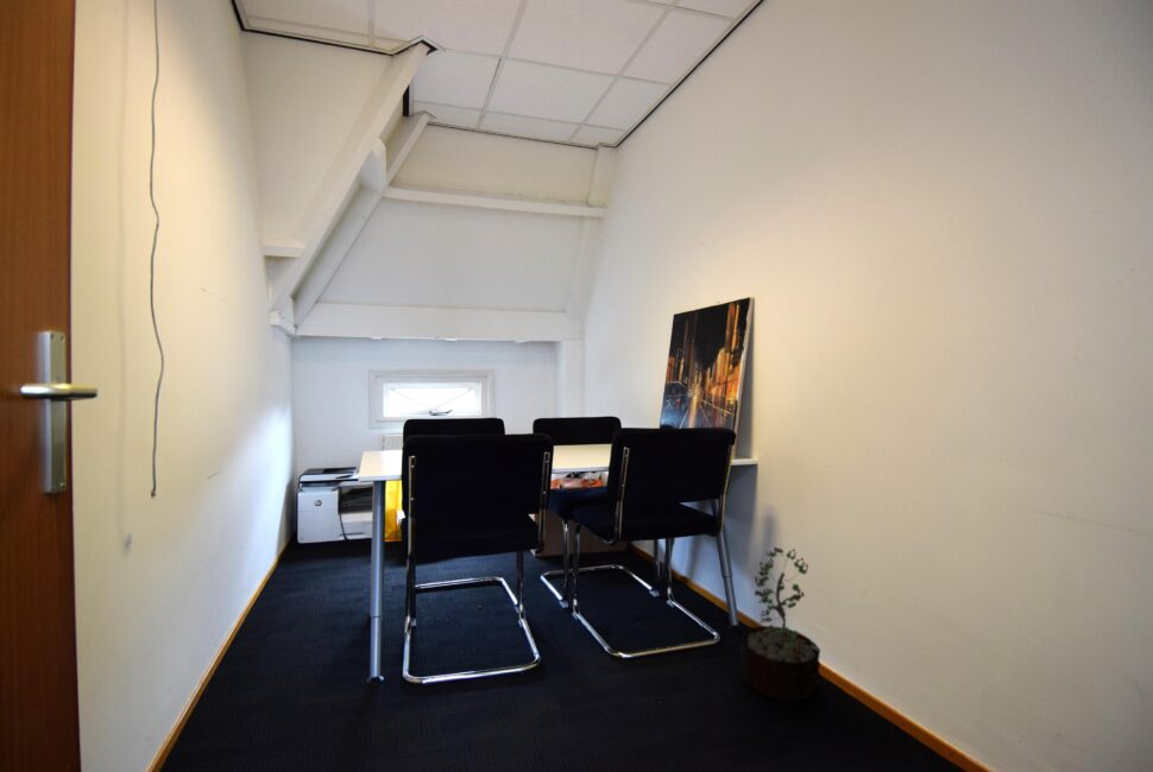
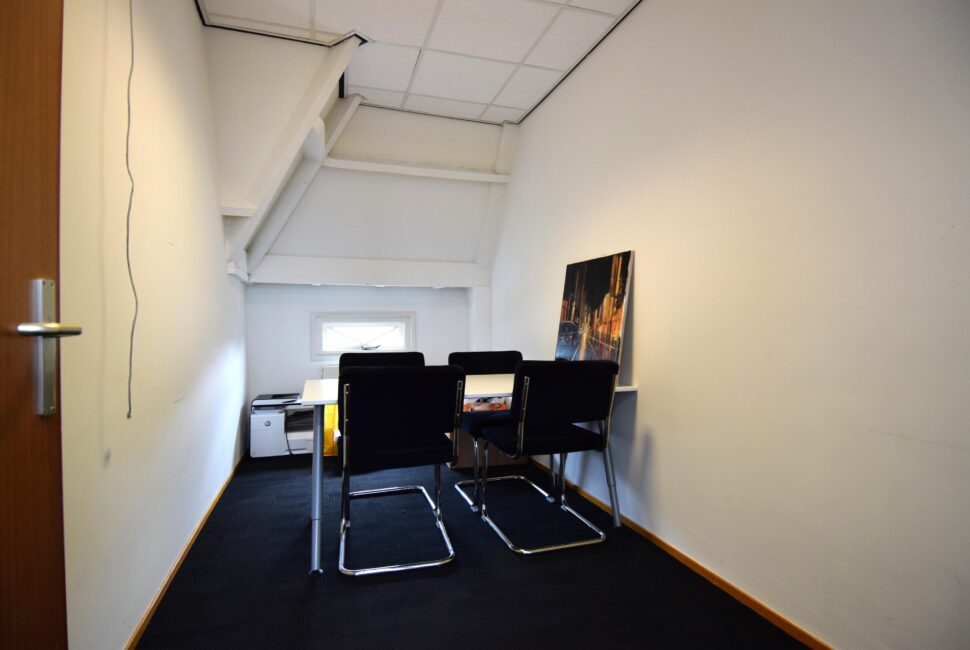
- decorative plant (779, 616)
